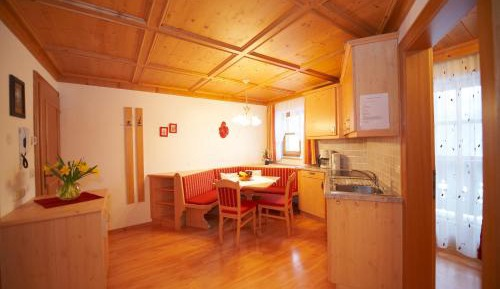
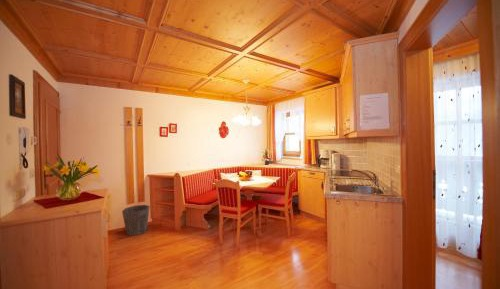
+ waste bin (136, 219)
